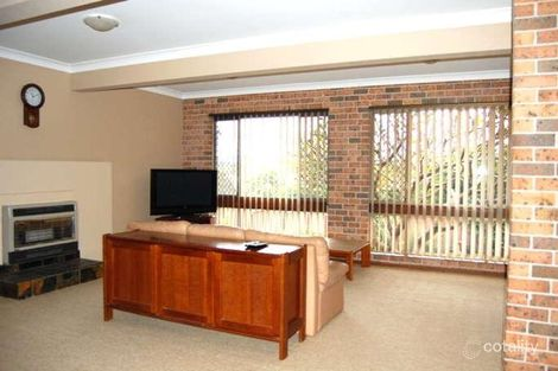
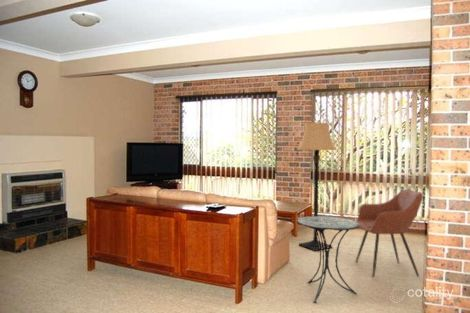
+ armchair (388, 229)
+ side table (326, 256)
+ lamp (316, 185)
